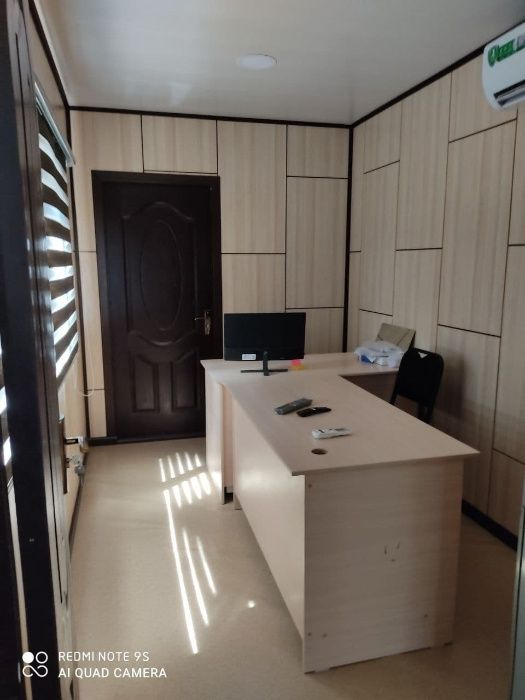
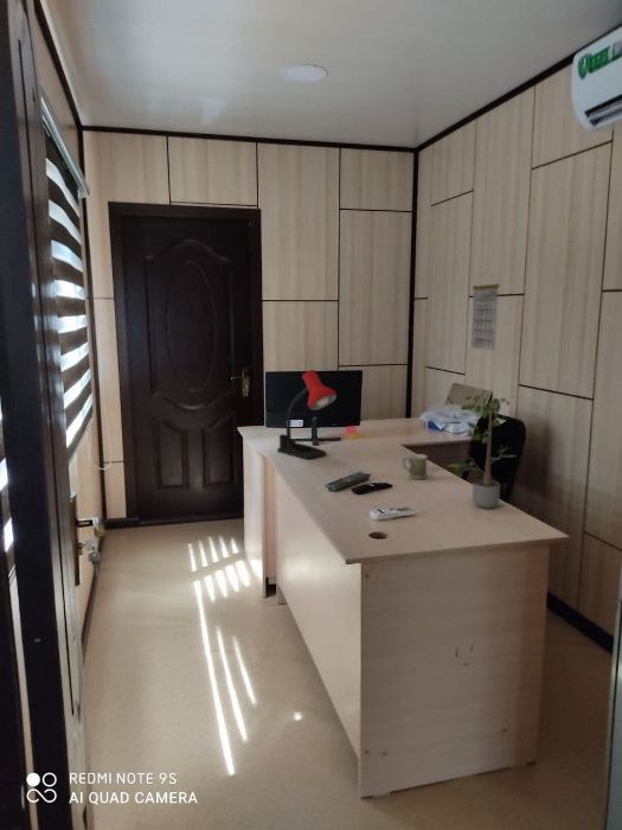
+ desk lamp (310, 409)
+ calendar (485, 309)
+ potted plant (483, 442)
+ mug (413, 466)
